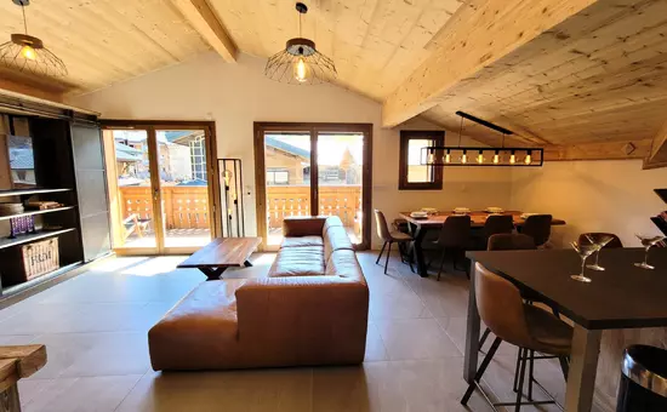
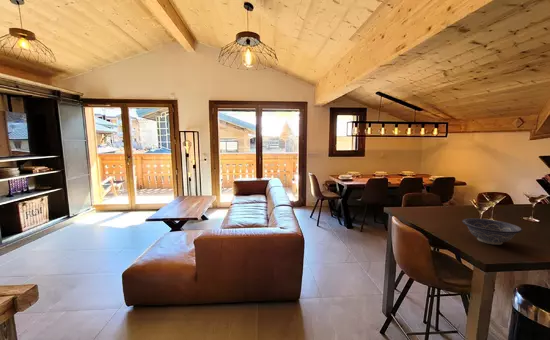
+ decorative bowl (490, 232)
